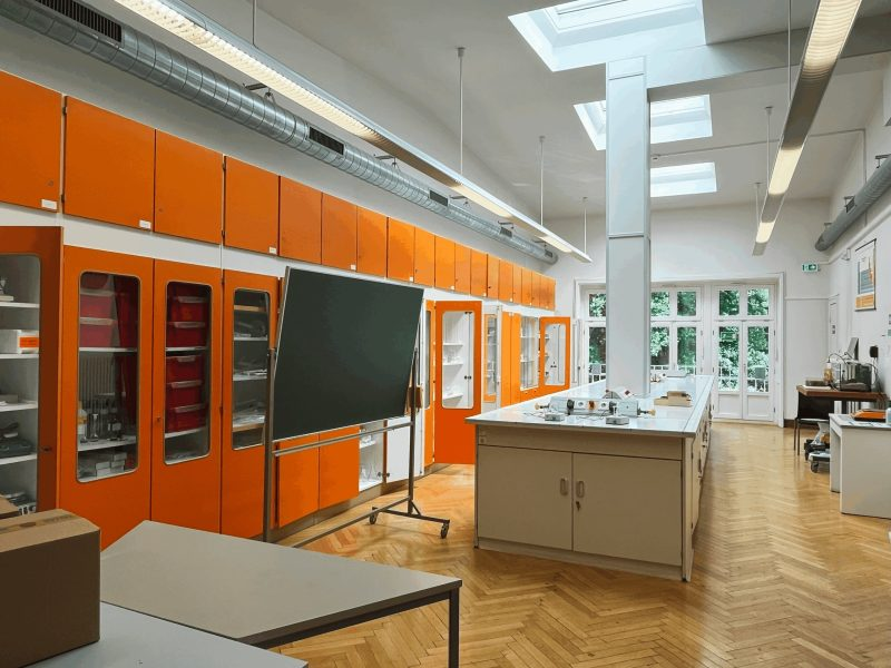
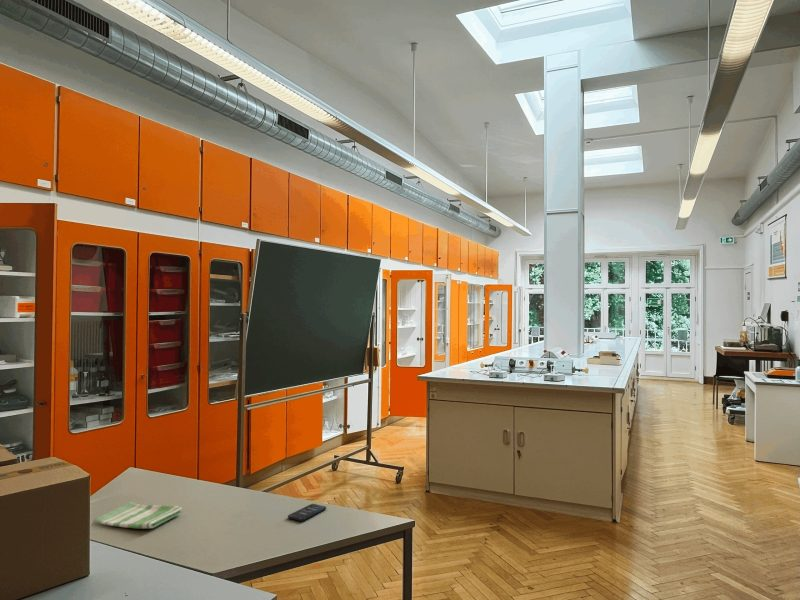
+ smartphone (307, 512)
+ dish towel (139, 514)
